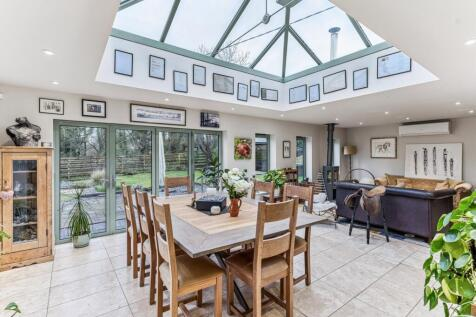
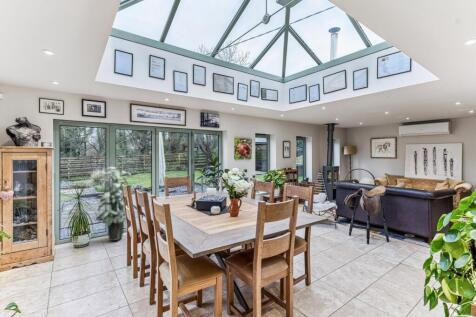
+ indoor plant (114, 203)
